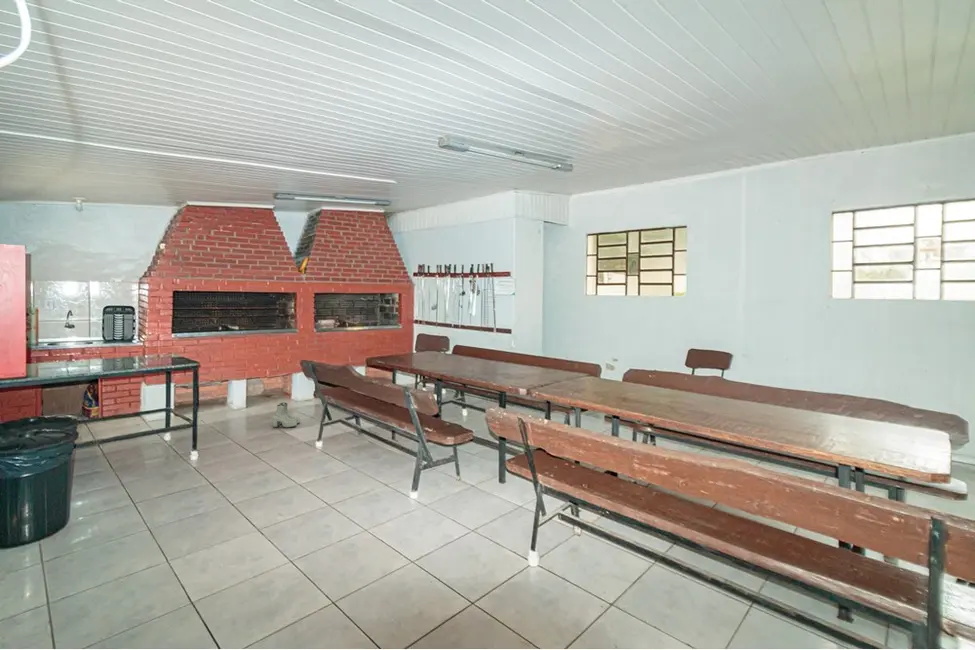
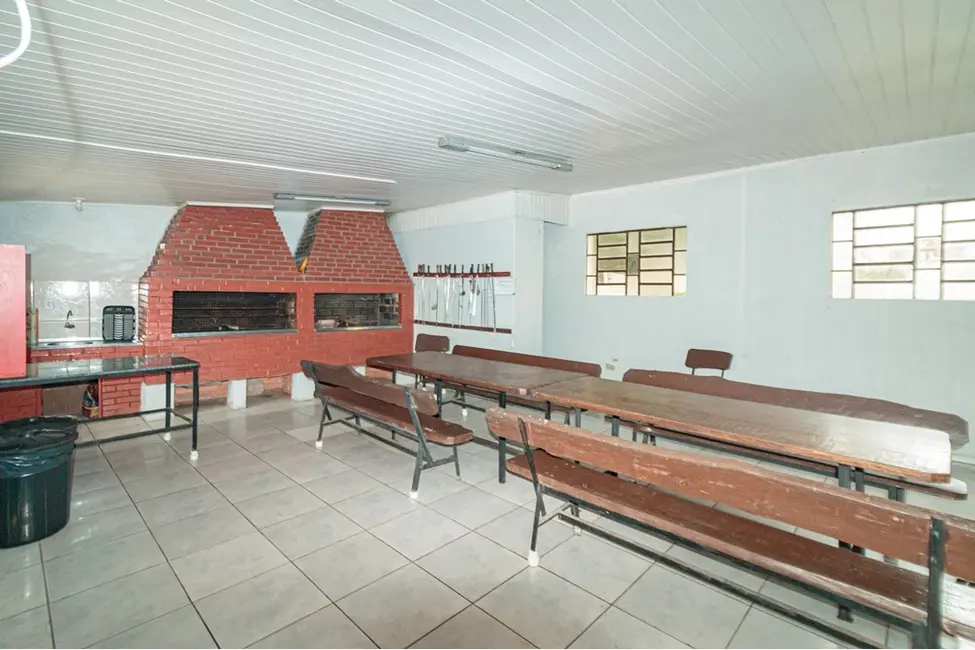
- boots (286, 414)
